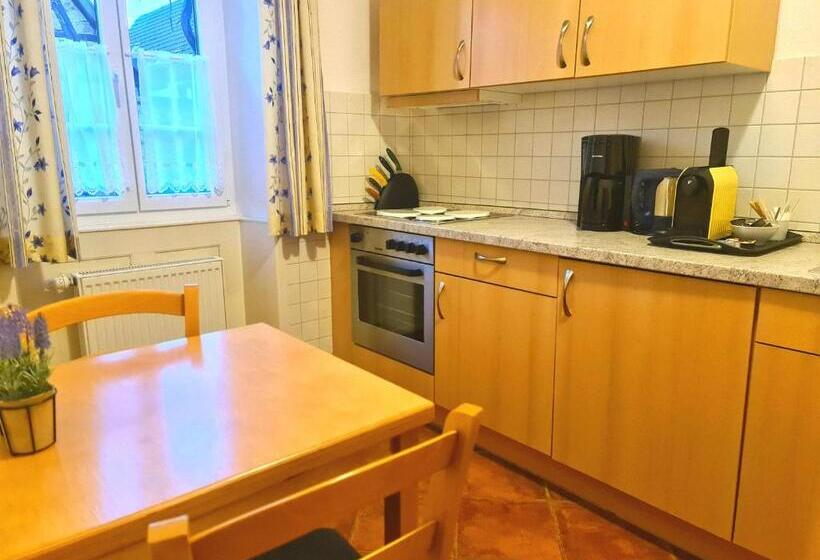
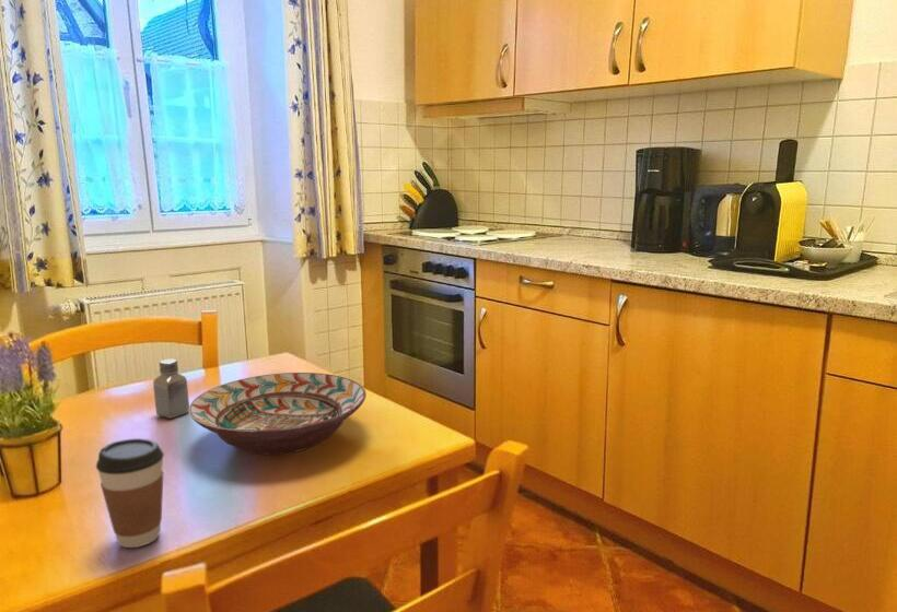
+ coffee cup (133, 493)
+ decorative bowl (281, 417)
+ saltshaker (171, 387)
